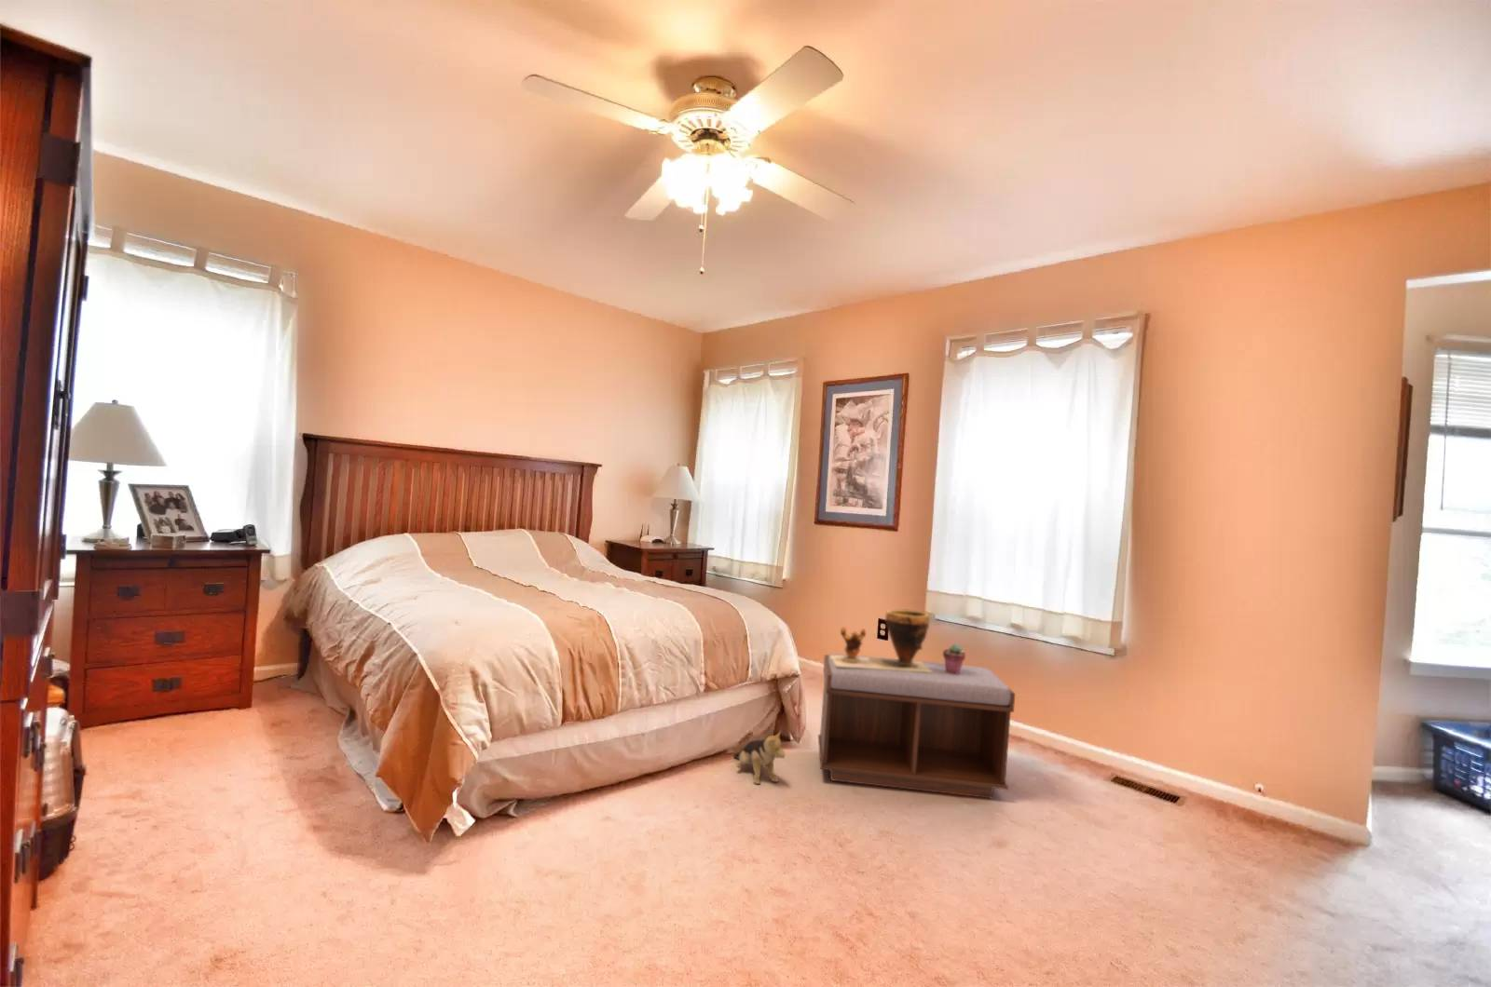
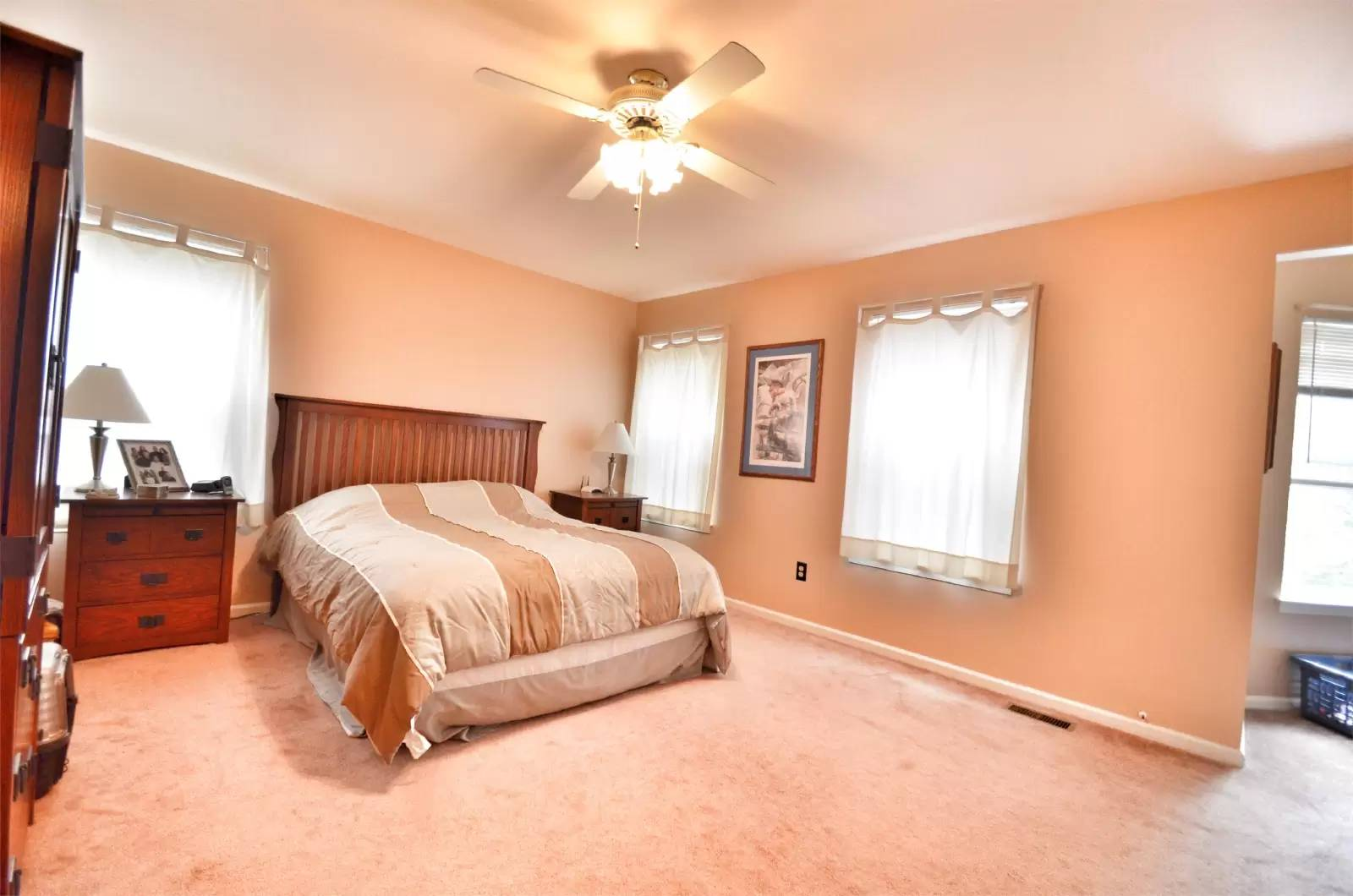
- potted succulent (953, 657)
- bench (908, 719)
- plush toy (756, 747)
- clay pot (889, 634)
